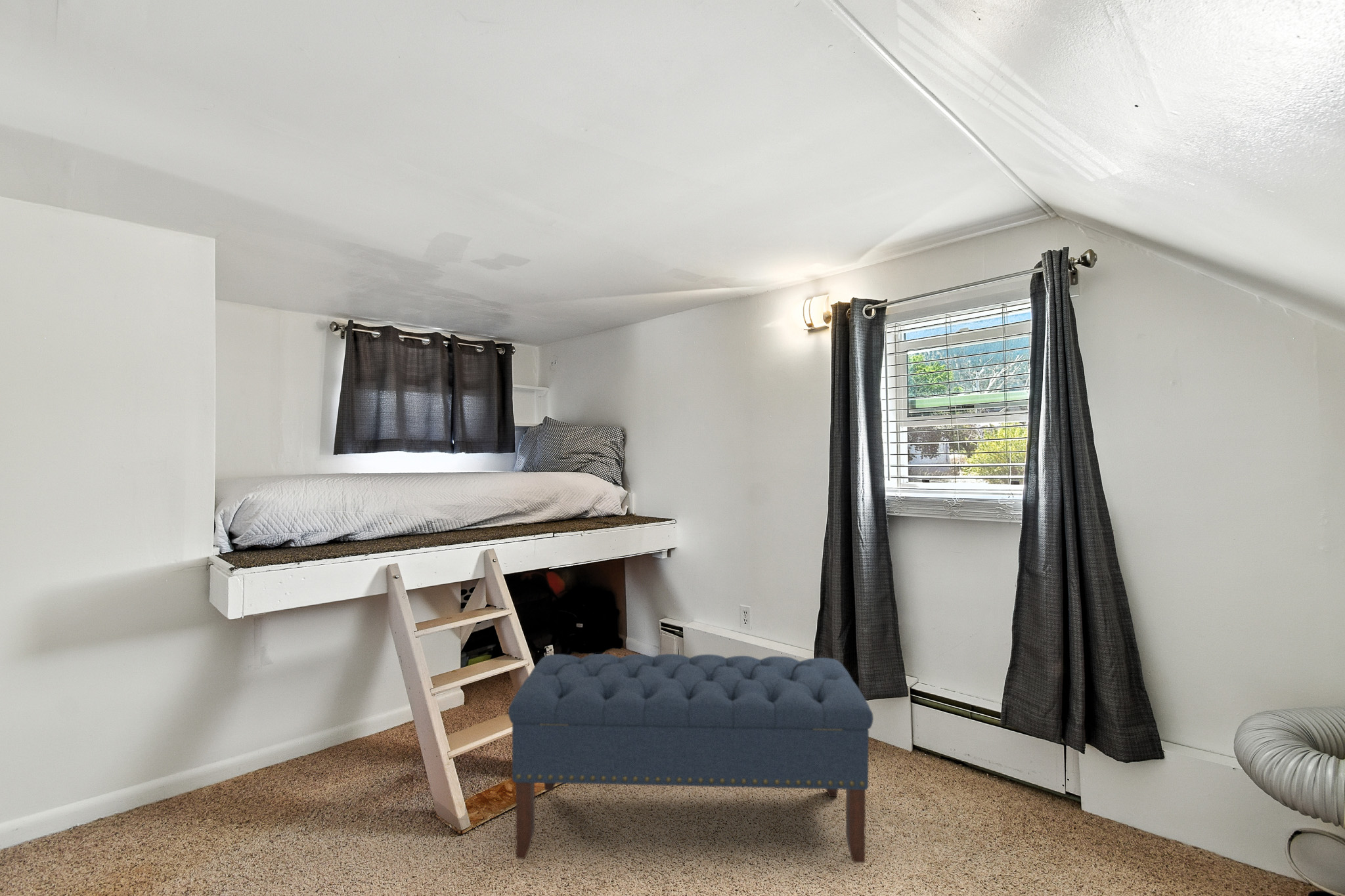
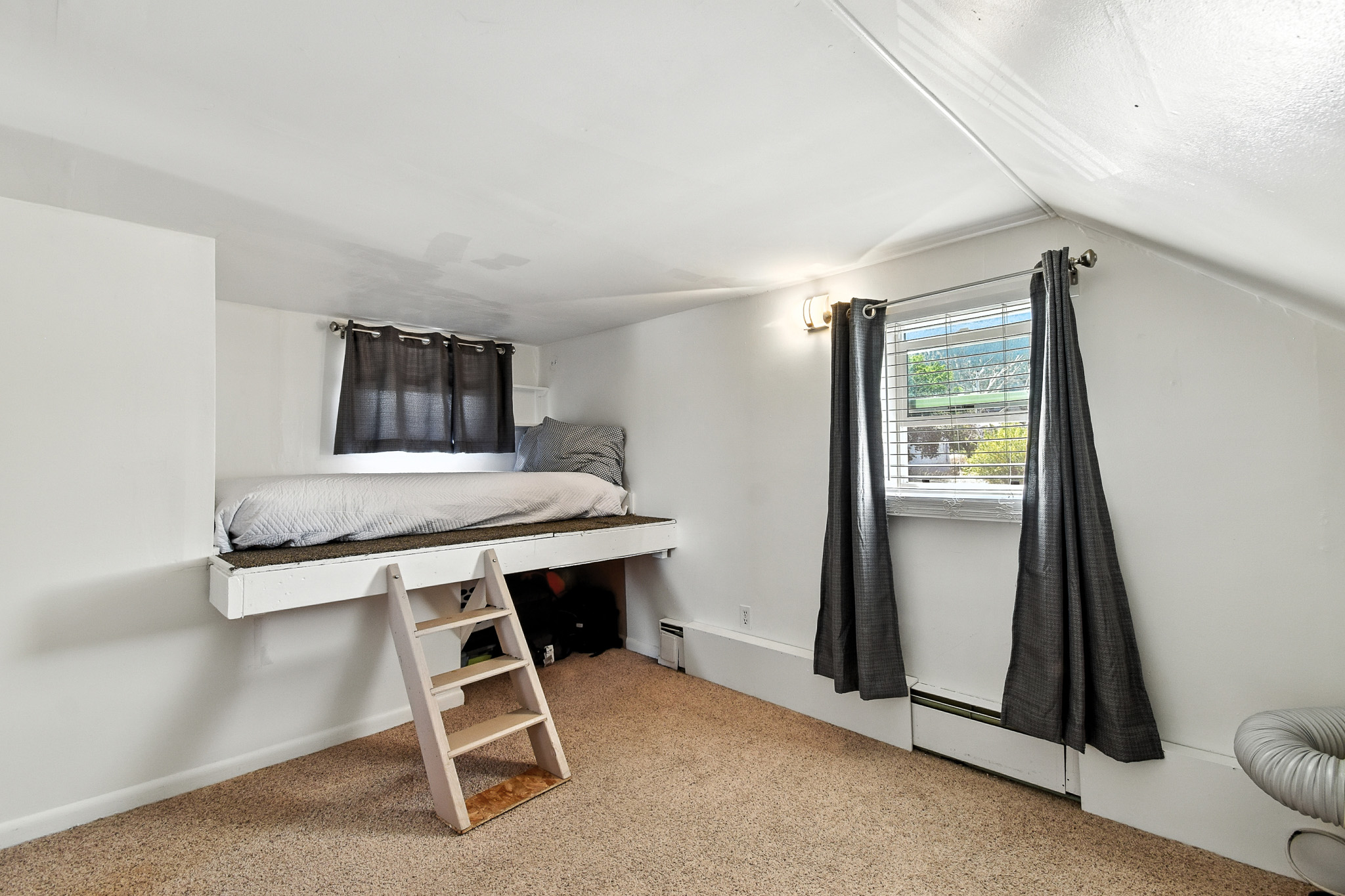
- bench (689, 746)
